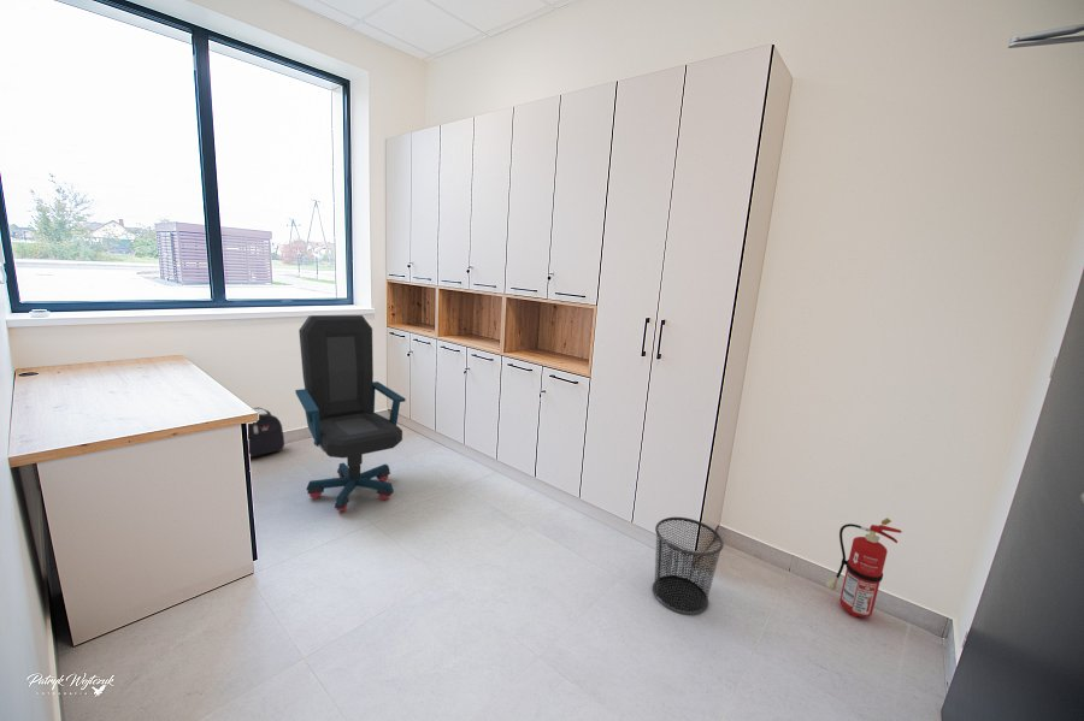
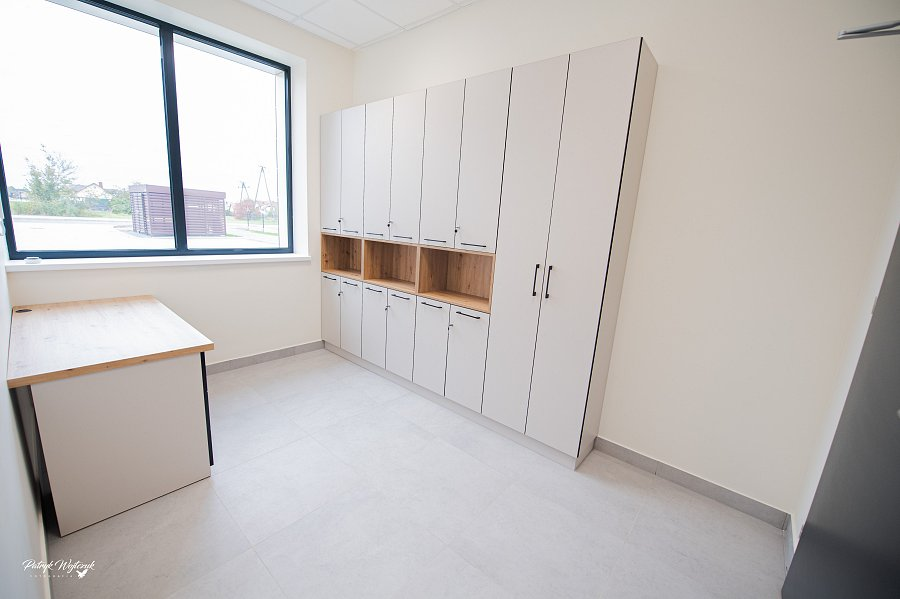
- chair (349, 407)
- waste bin (684, 565)
- backpack (261, 431)
- fire extinguisher (860, 562)
